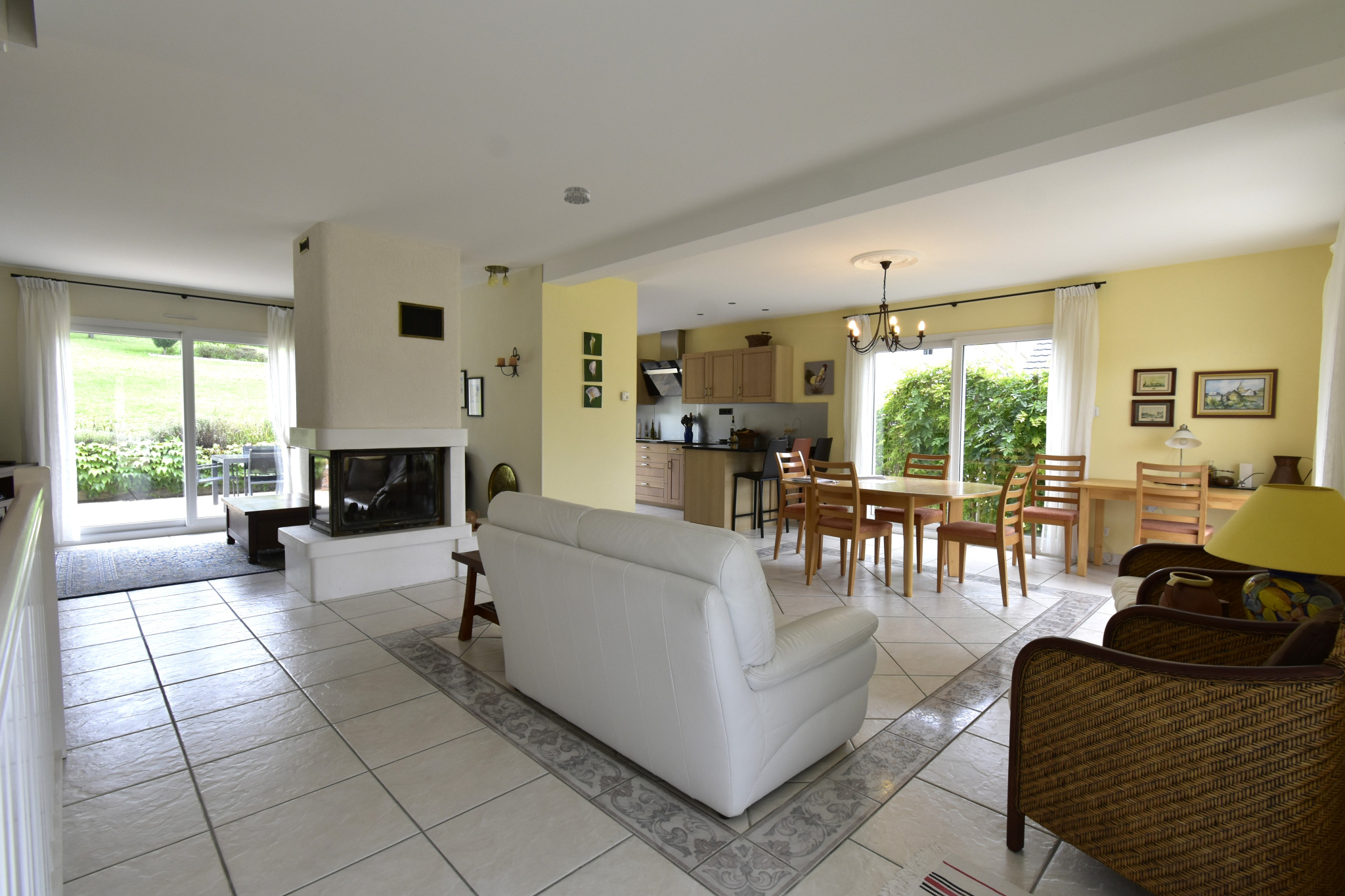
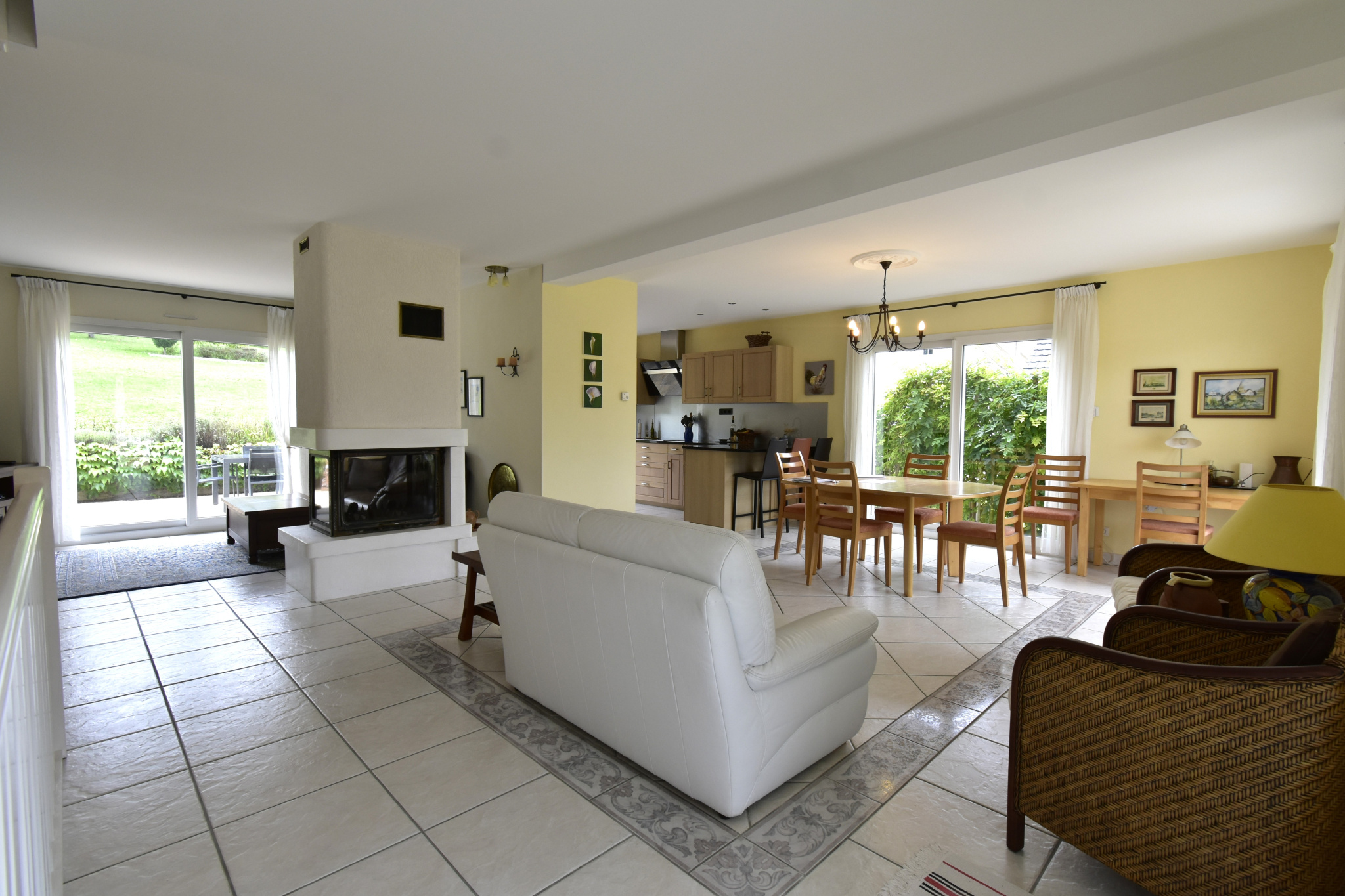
- smoke detector (577, 195)
